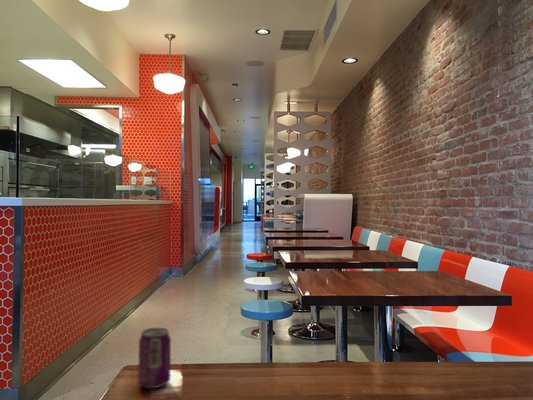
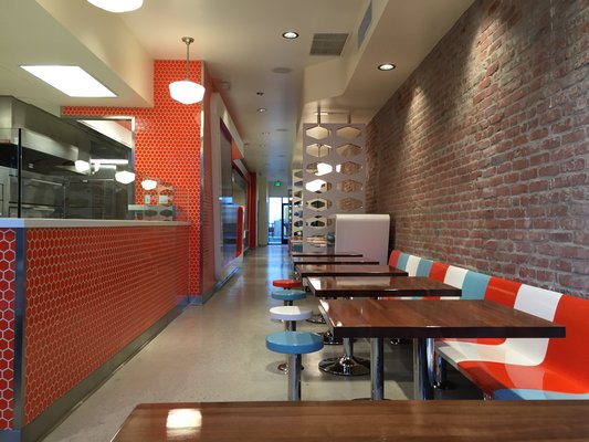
- beverage can (154, 357)
